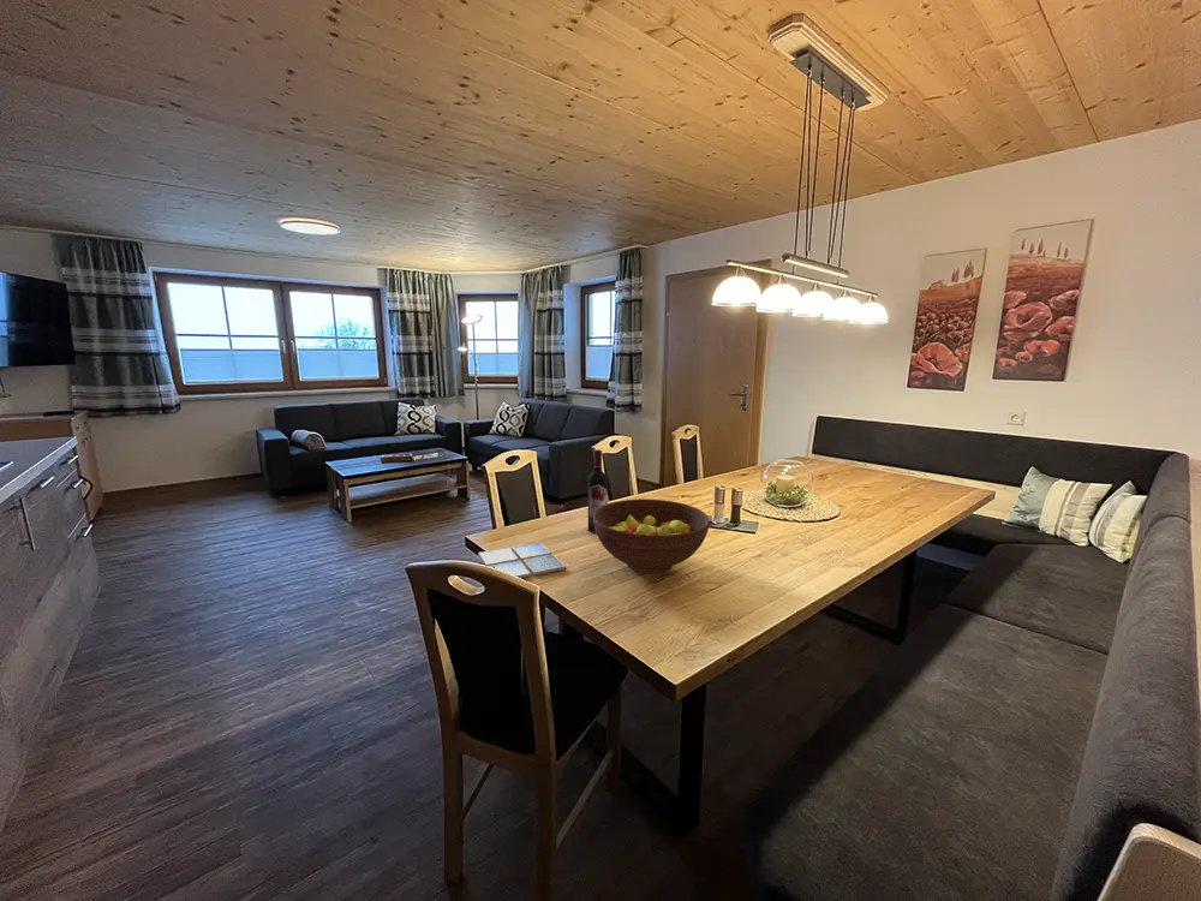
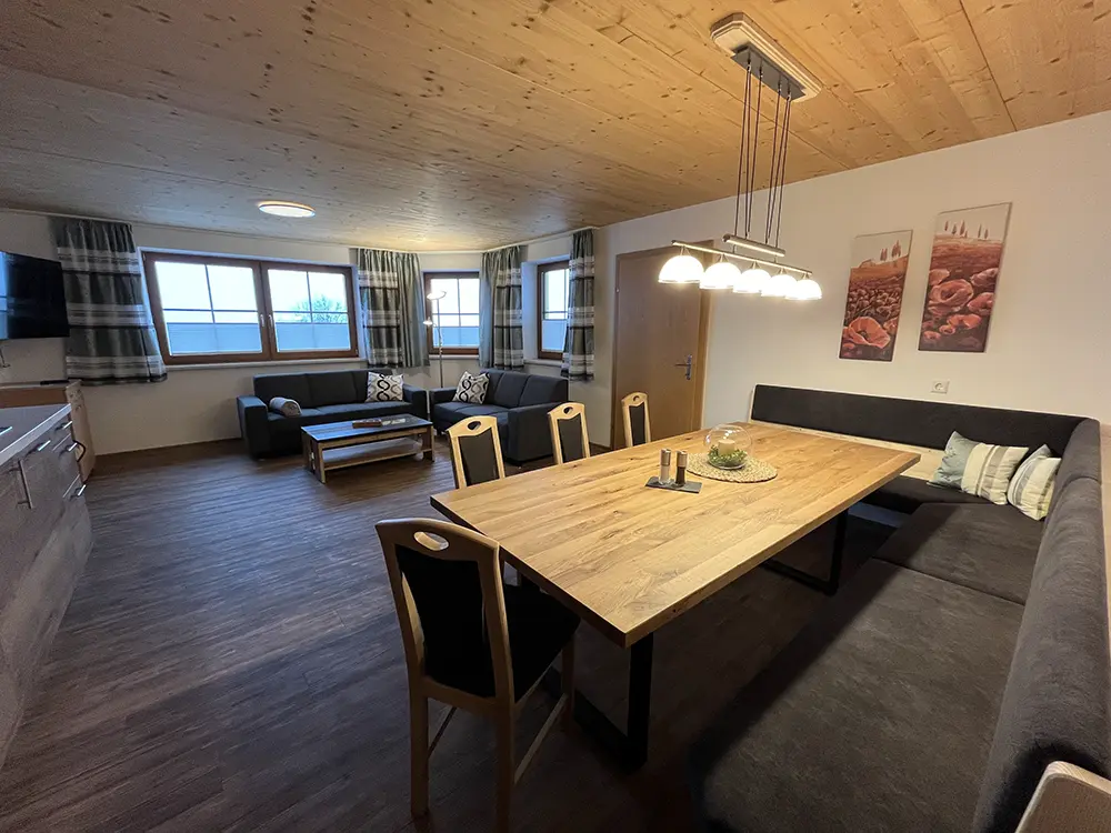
- drink coaster (520, 561)
- wine bottle (597, 490)
- fruit bowl (650, 541)
